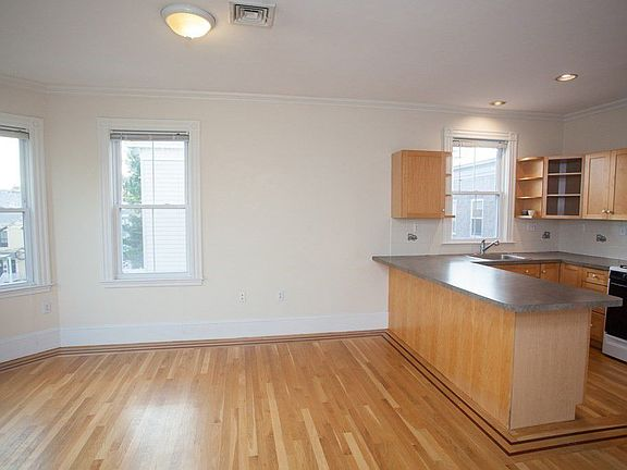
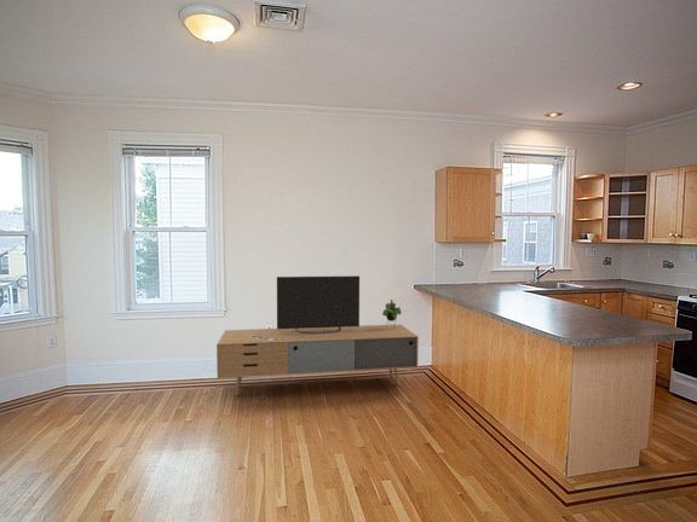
+ media console (318, 331)
